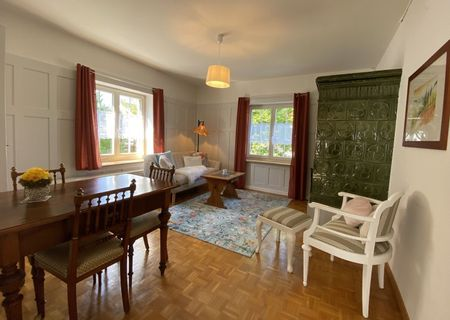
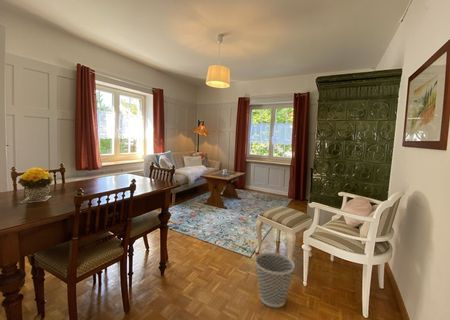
+ wastebasket (273, 280)
